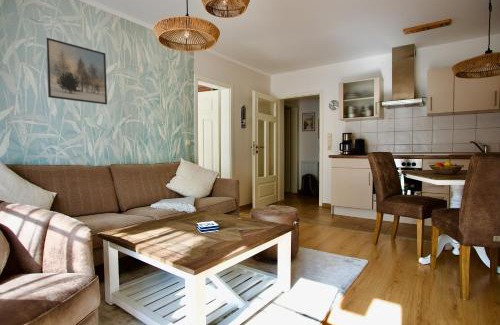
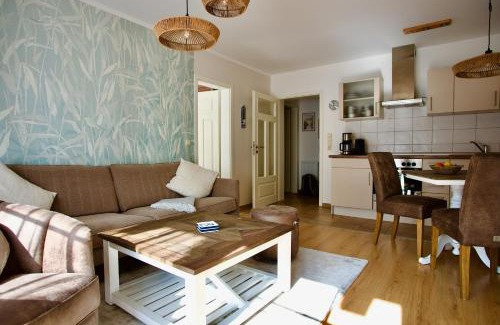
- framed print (78, 73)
